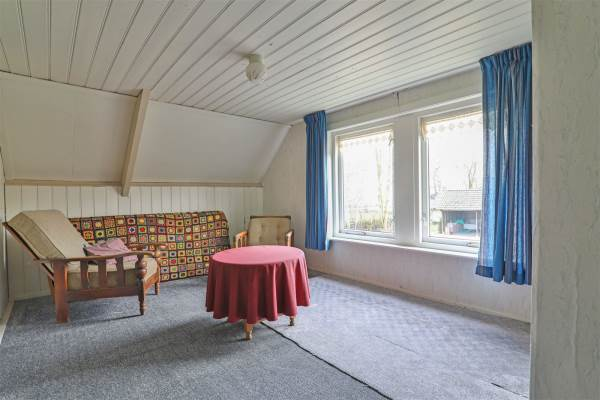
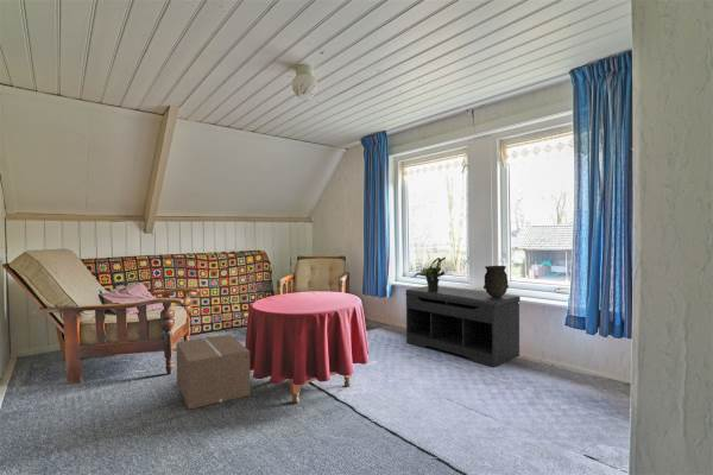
+ potted plant (433, 273)
+ bench (459, 319)
+ ceramic vessel (496, 280)
+ cardboard box (212, 367)
